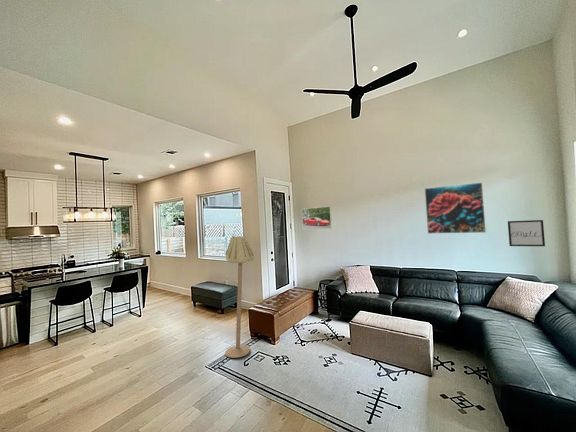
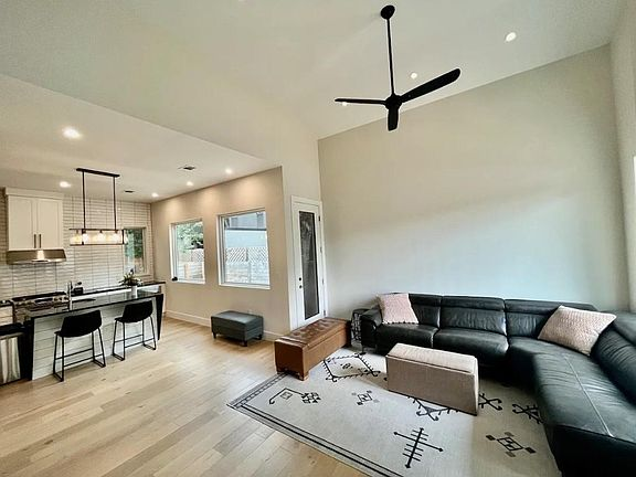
- wall art (525, 233)
- floor lamp (239, 291)
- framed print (316, 218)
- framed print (453, 209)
